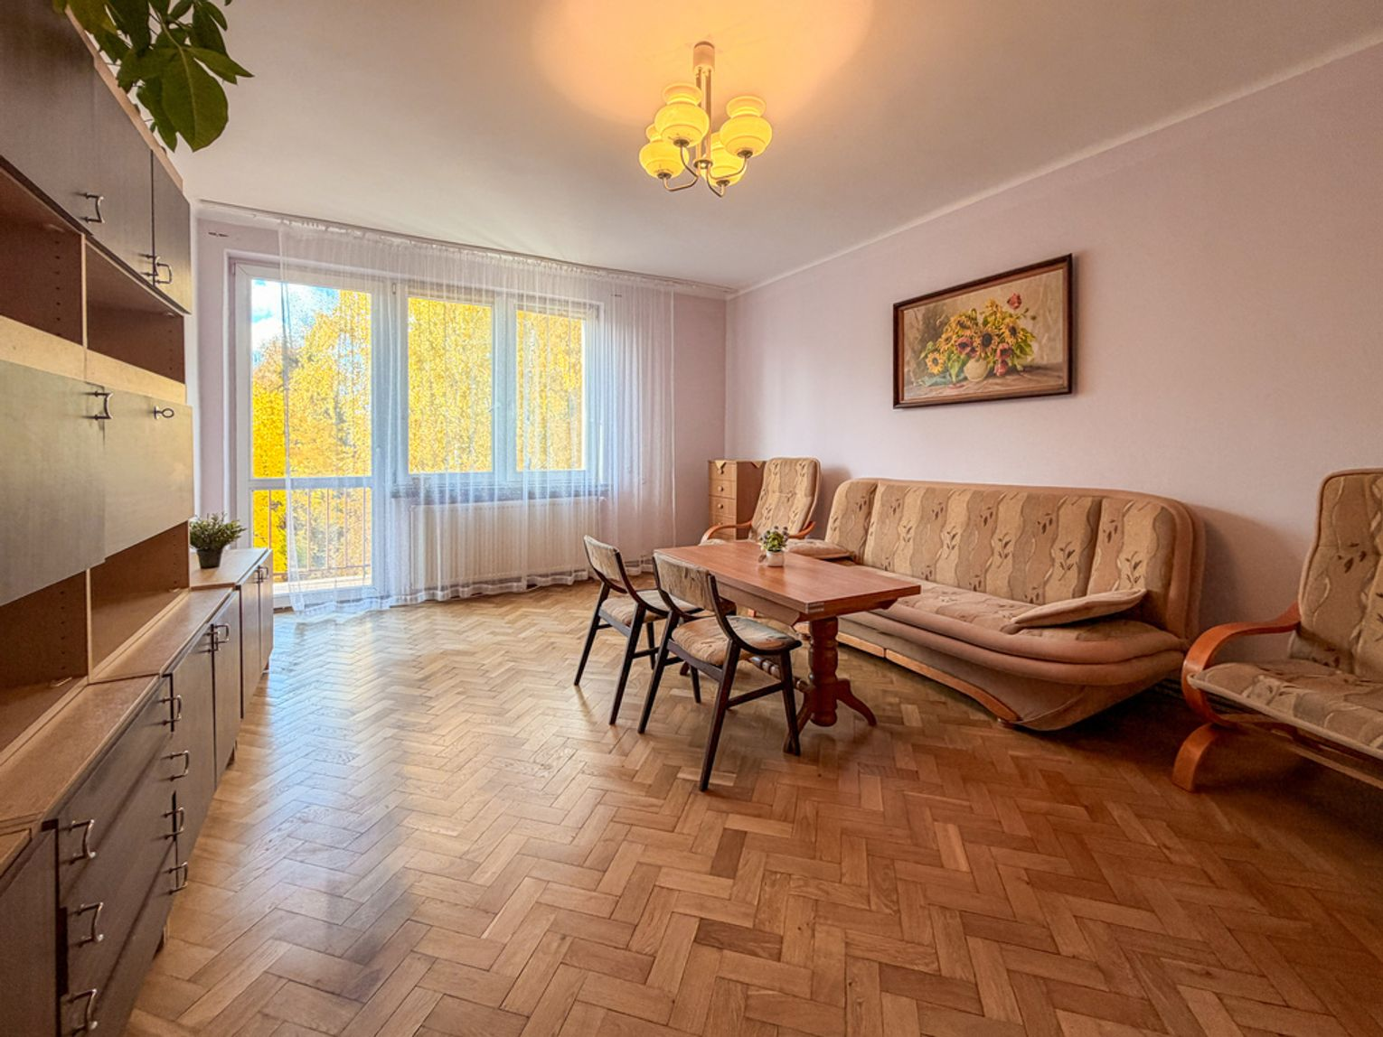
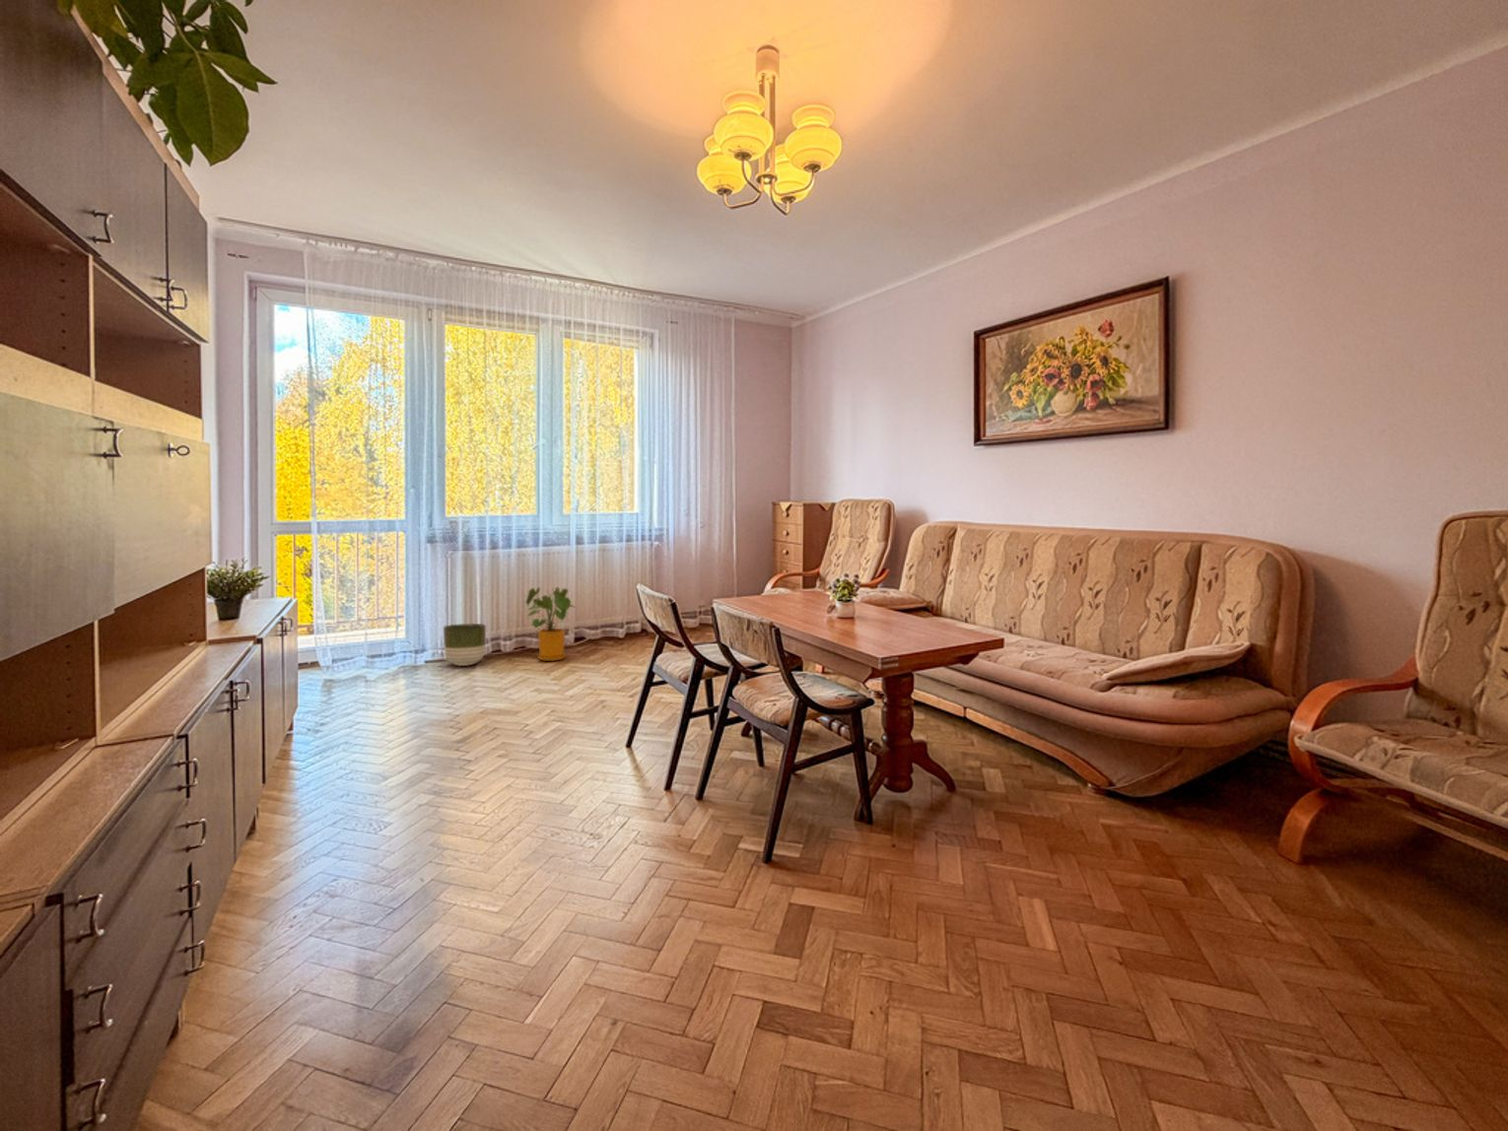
+ planter (465, 645)
+ house plant (548, 623)
